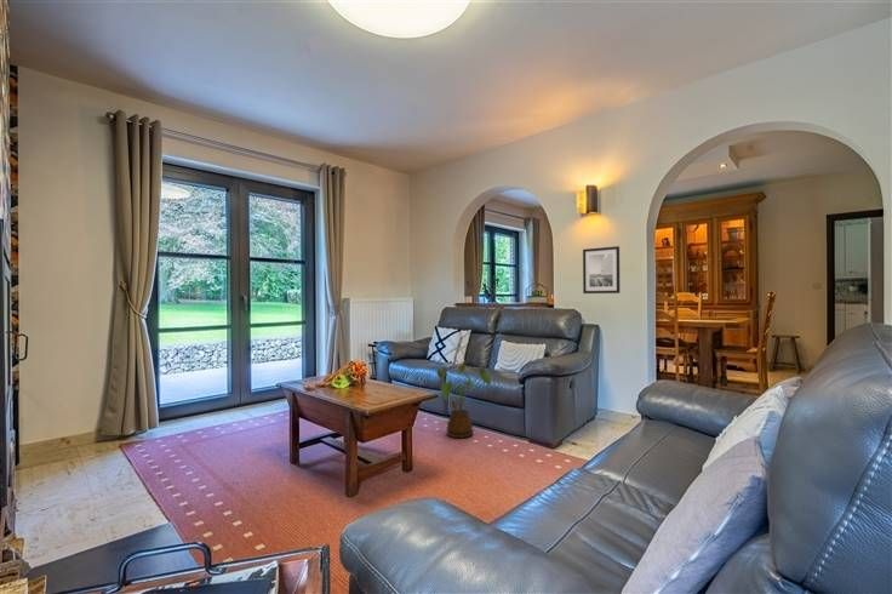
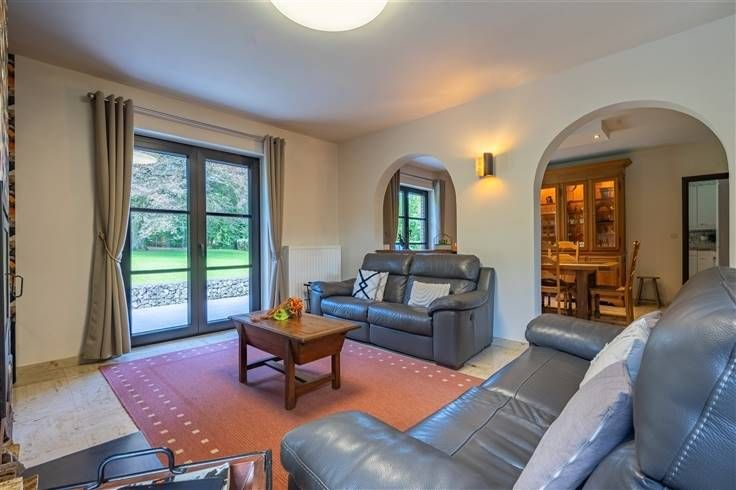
- house plant (459, 400)
- wall art (600, 270)
